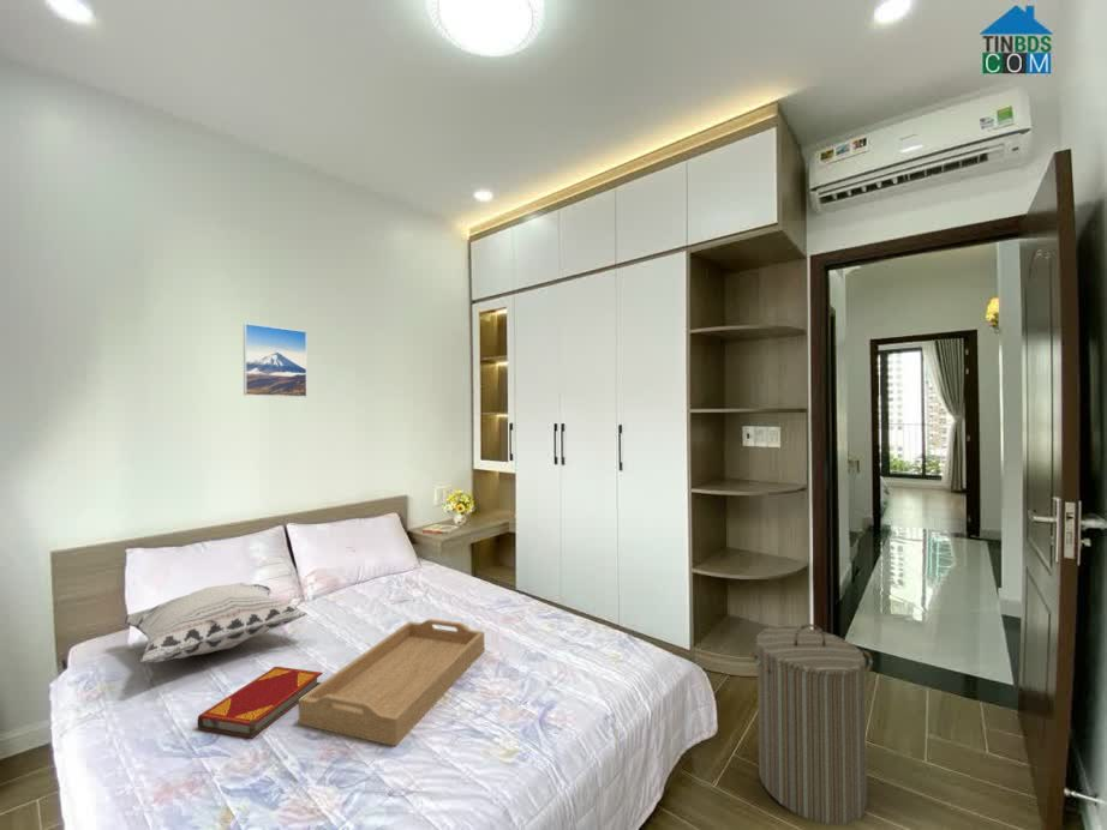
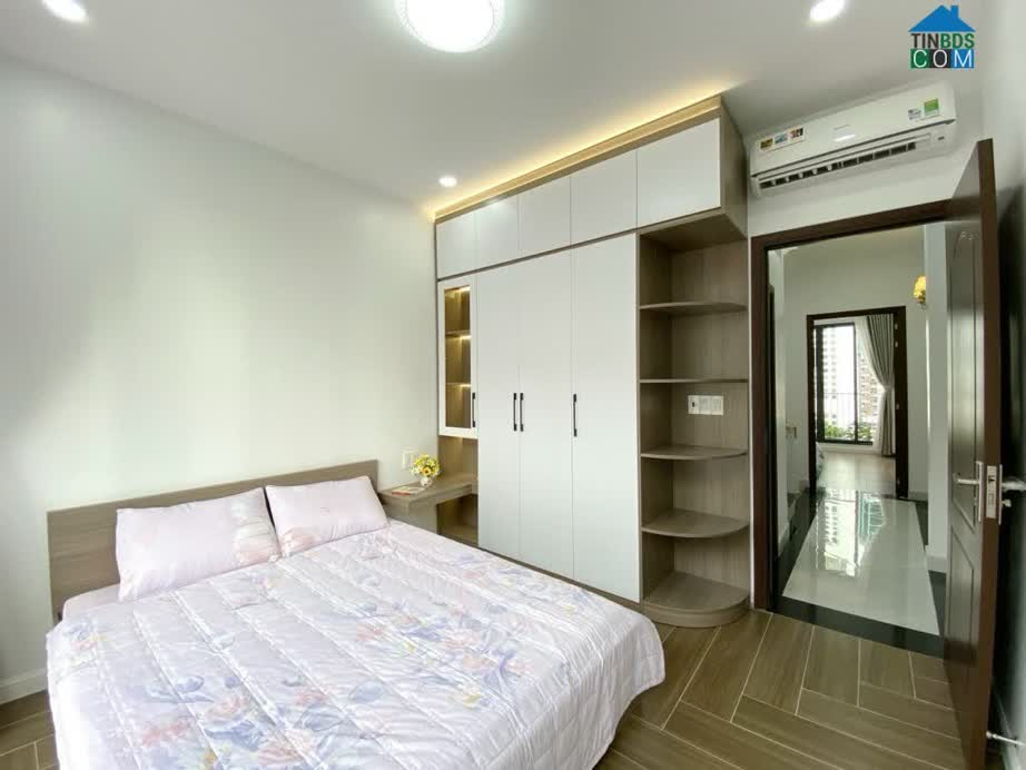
- serving tray (403, 668)
- hardback book (264, 698)
- laundry hamper (808, 704)
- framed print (276, 361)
- decorative pillow (215, 617)
